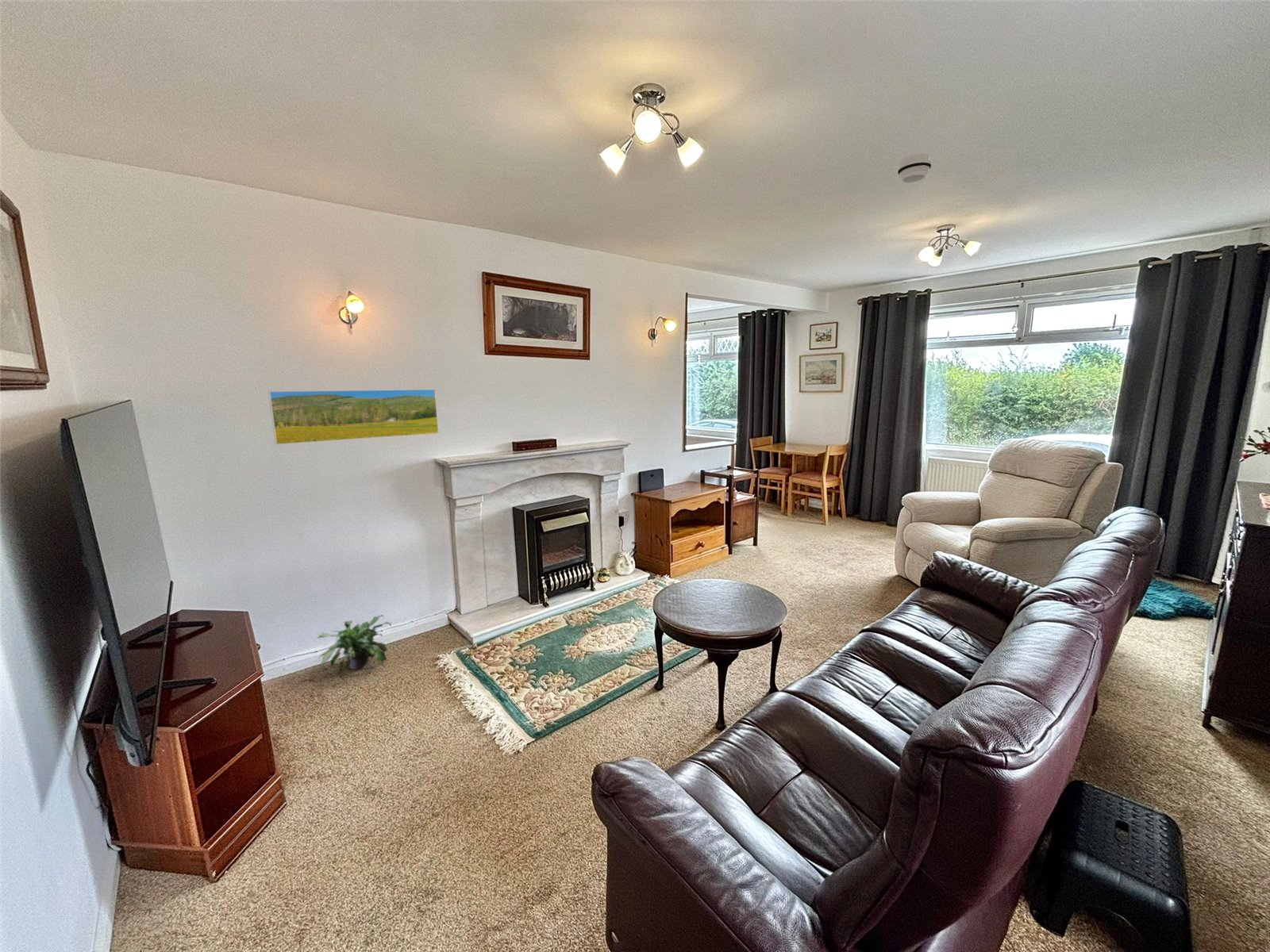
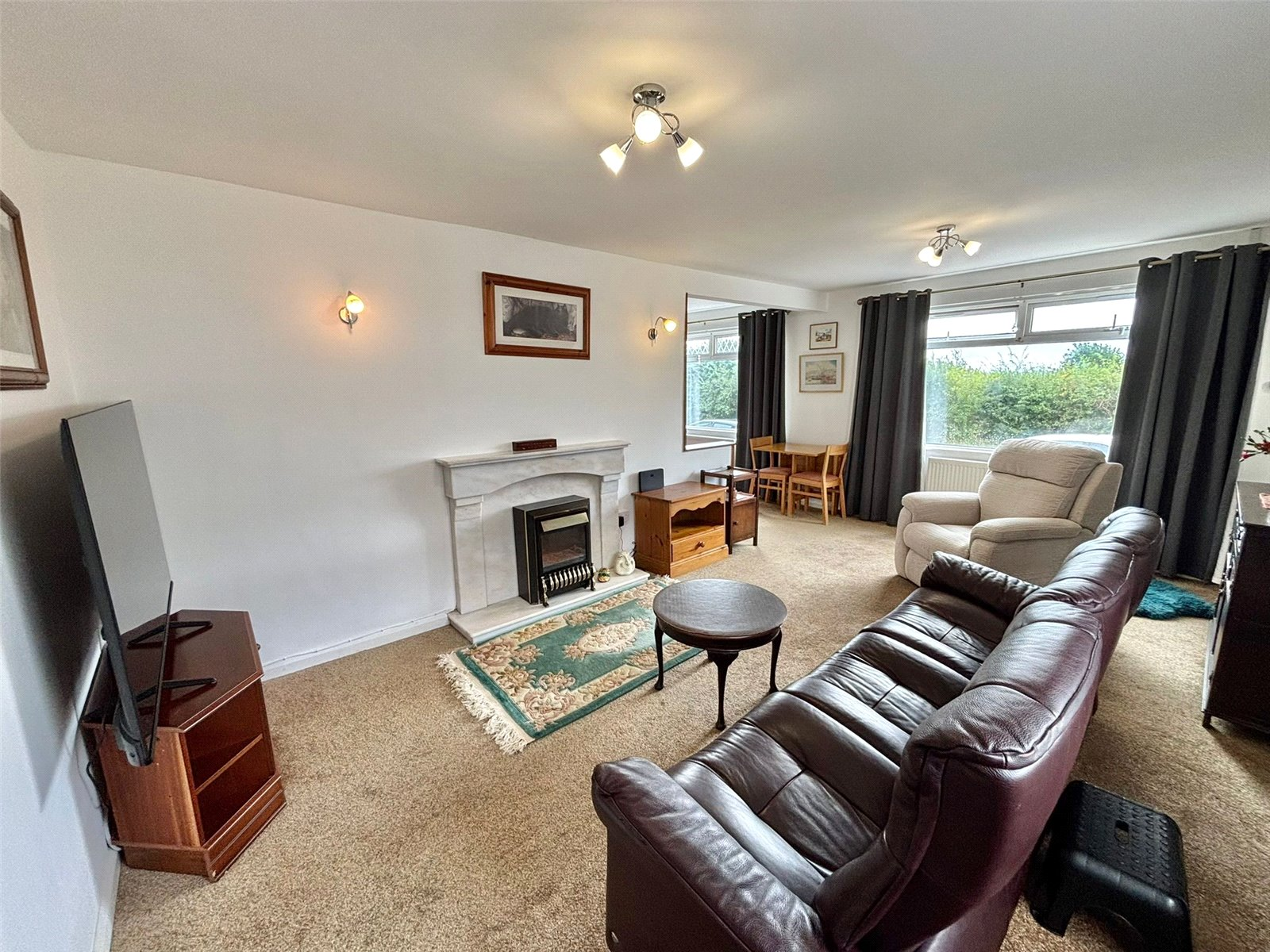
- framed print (361, 414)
- potted plant (355, 643)
- smoke detector (914, 169)
